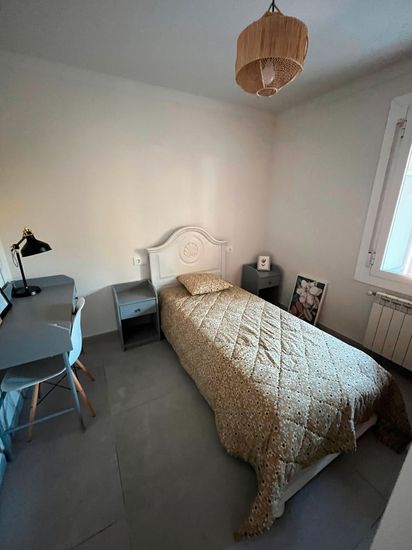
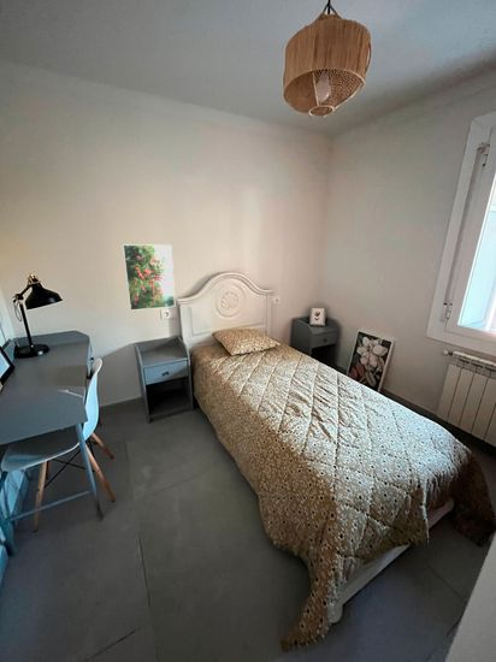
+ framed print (150, 277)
